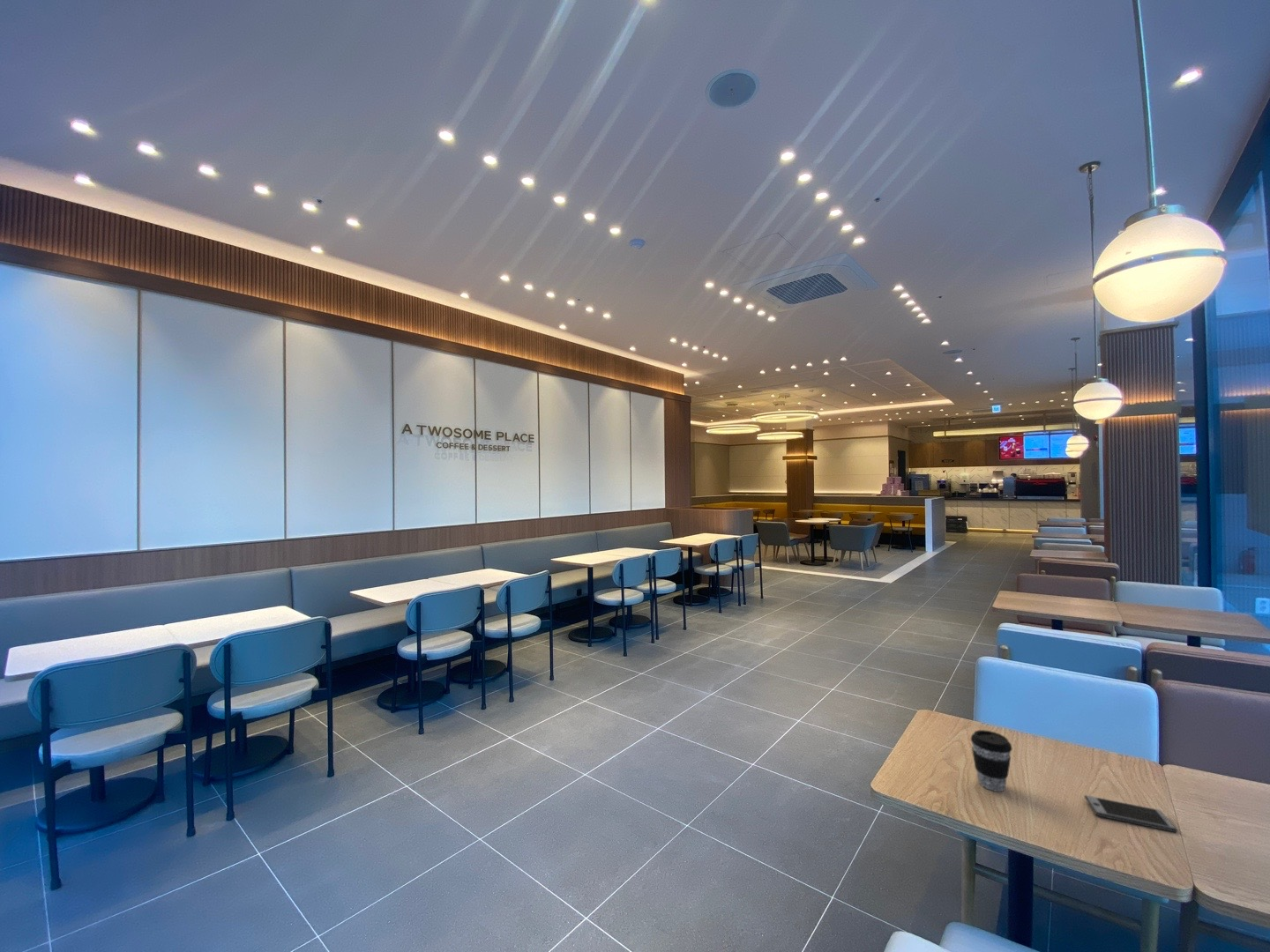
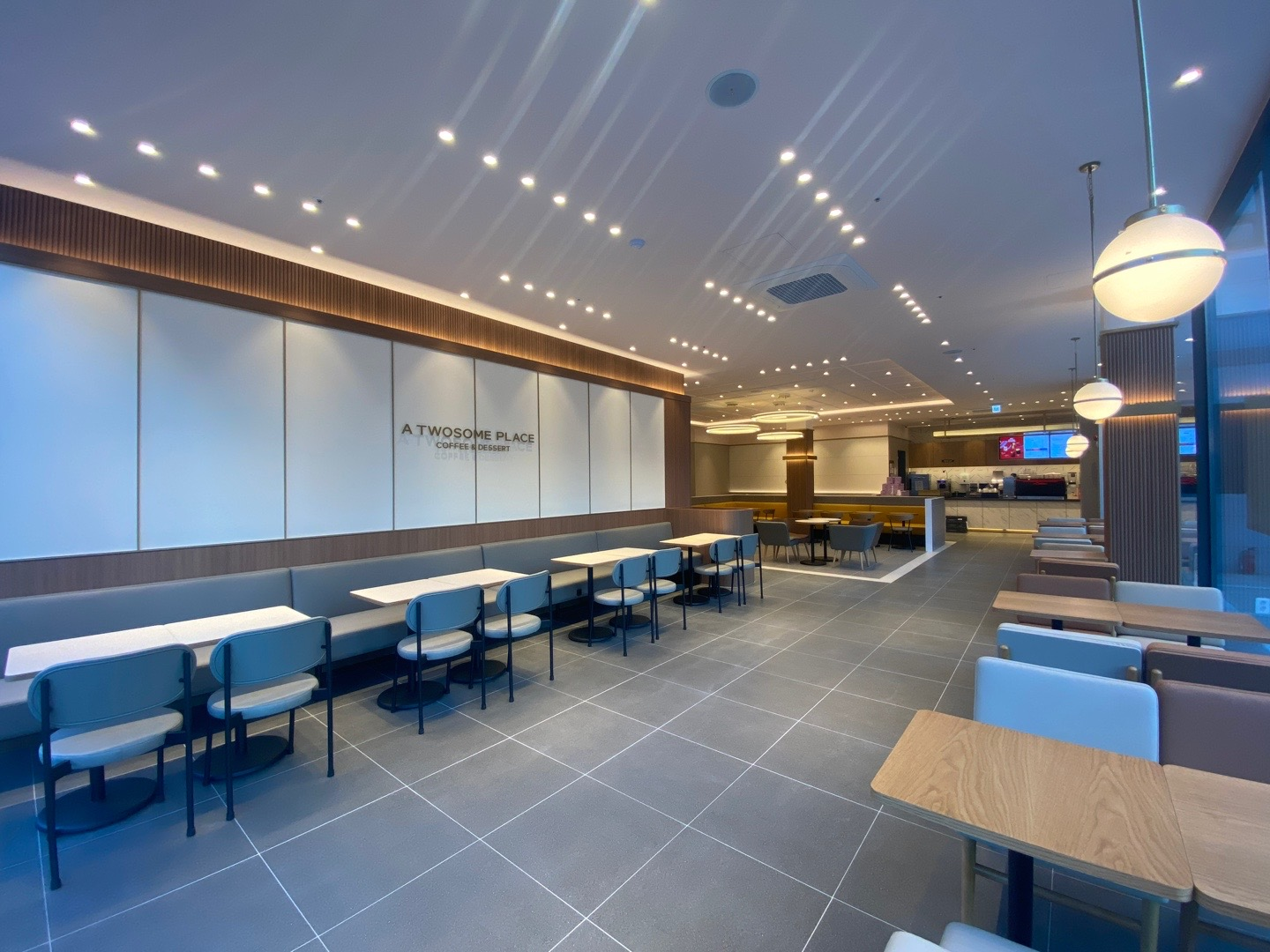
- smartphone (1128, 813)
- coffee cup (991, 761)
